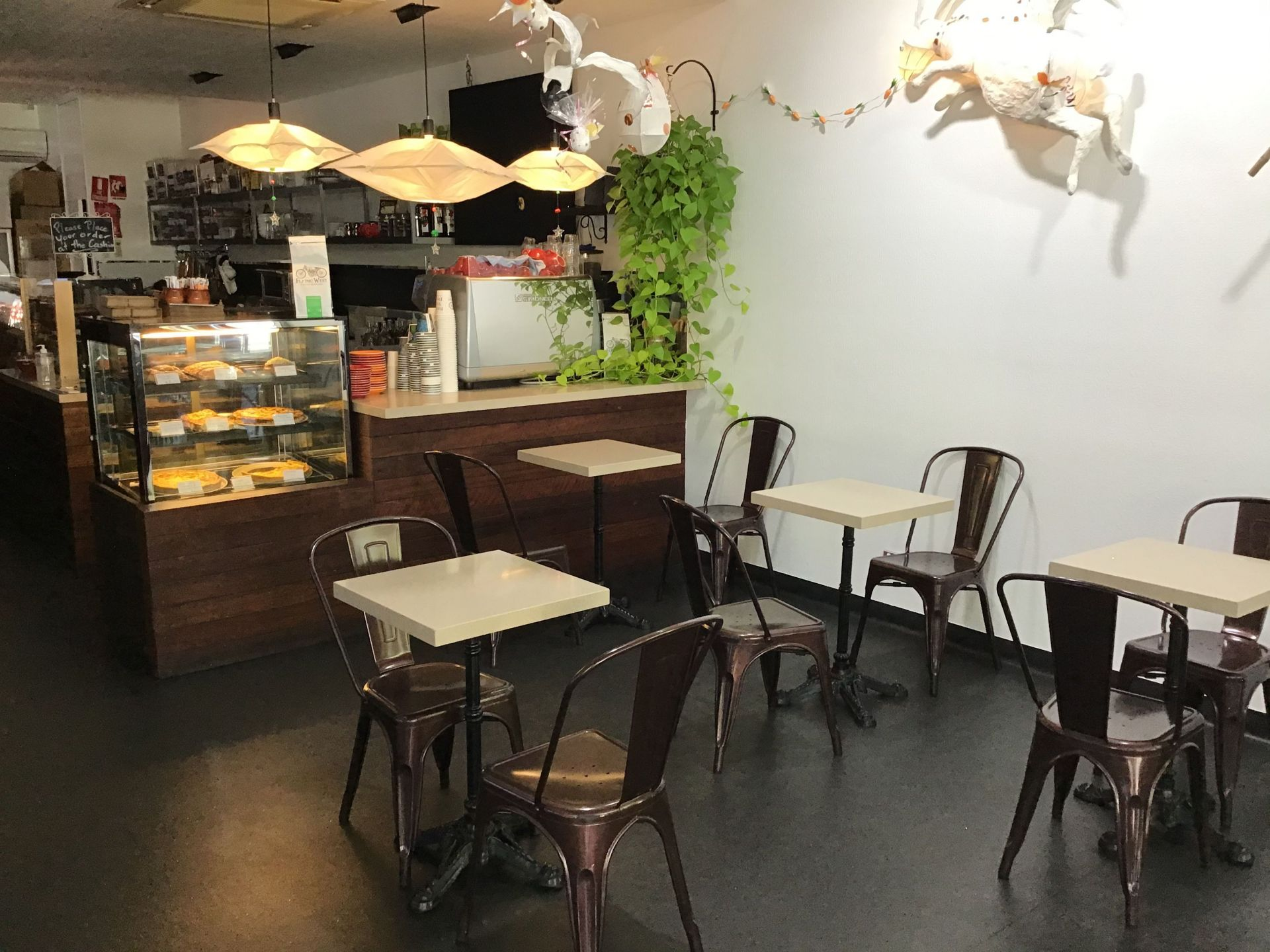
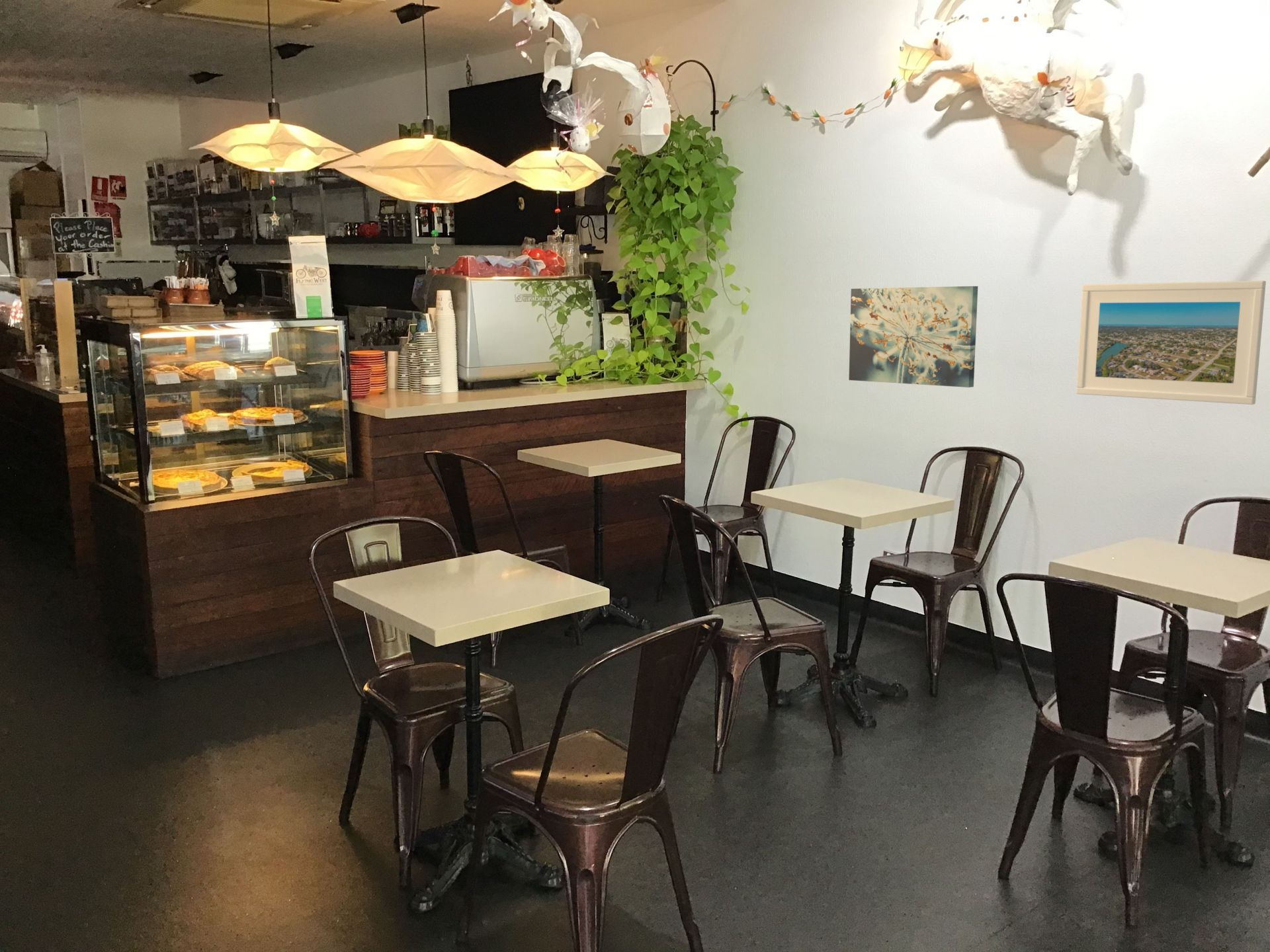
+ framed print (1164, 341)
+ wall art (910, 335)
